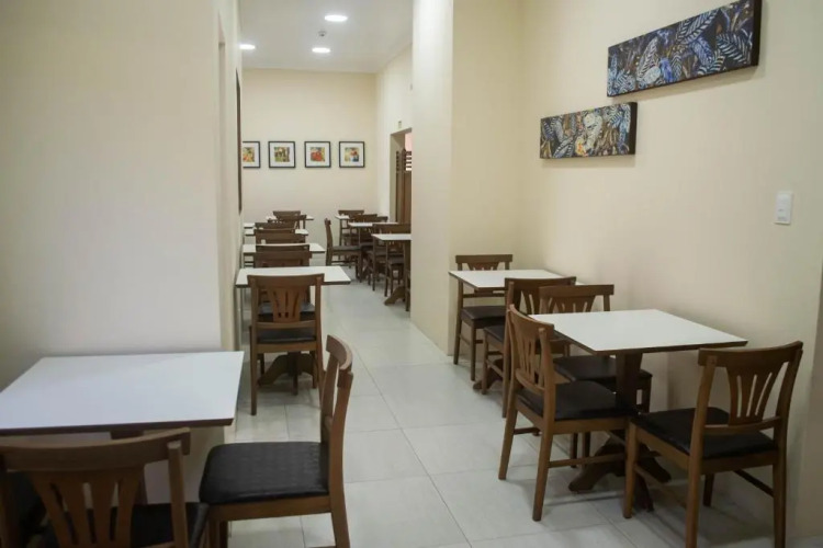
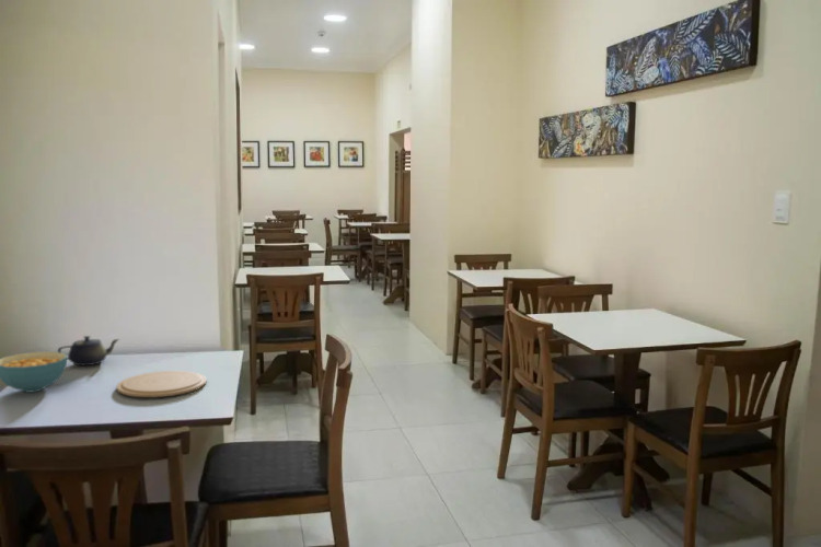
+ plate (162, 382)
+ teapot (89, 349)
+ cereal bowl (32, 374)
